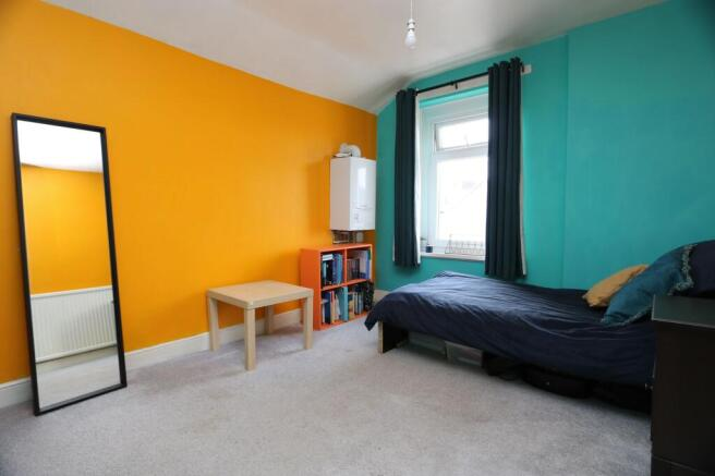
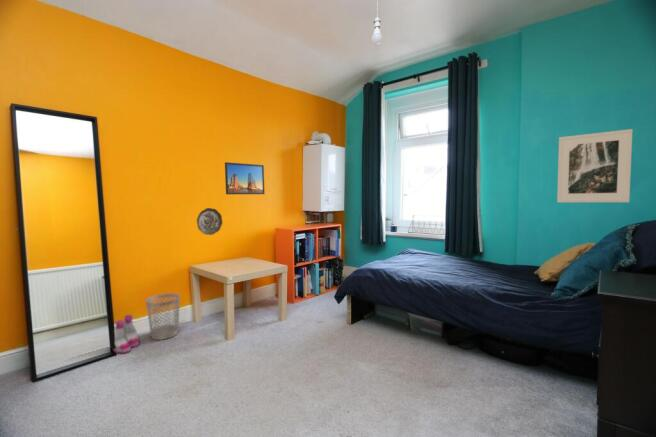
+ boots (125, 331)
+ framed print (245, 179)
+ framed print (592, 168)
+ wastebasket (164, 316)
+ decorative plate (209, 221)
